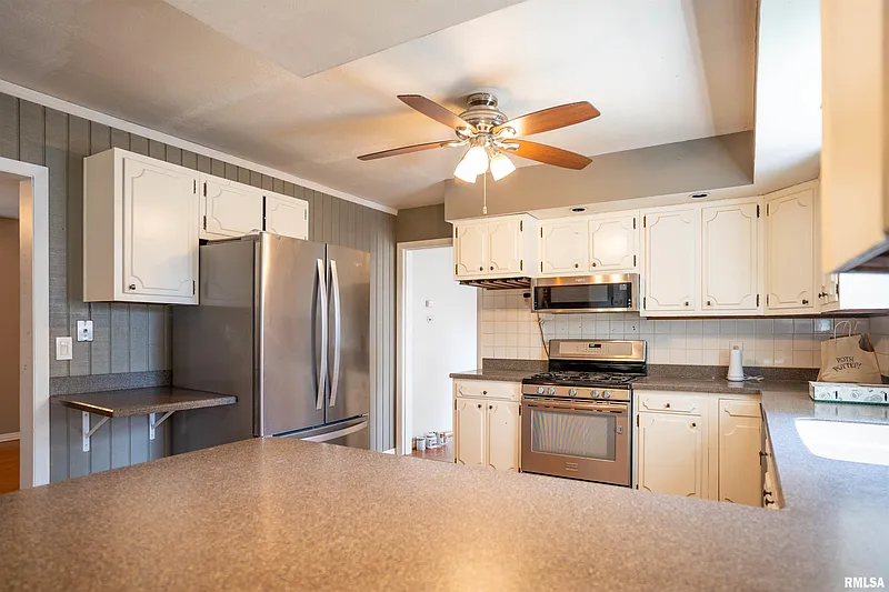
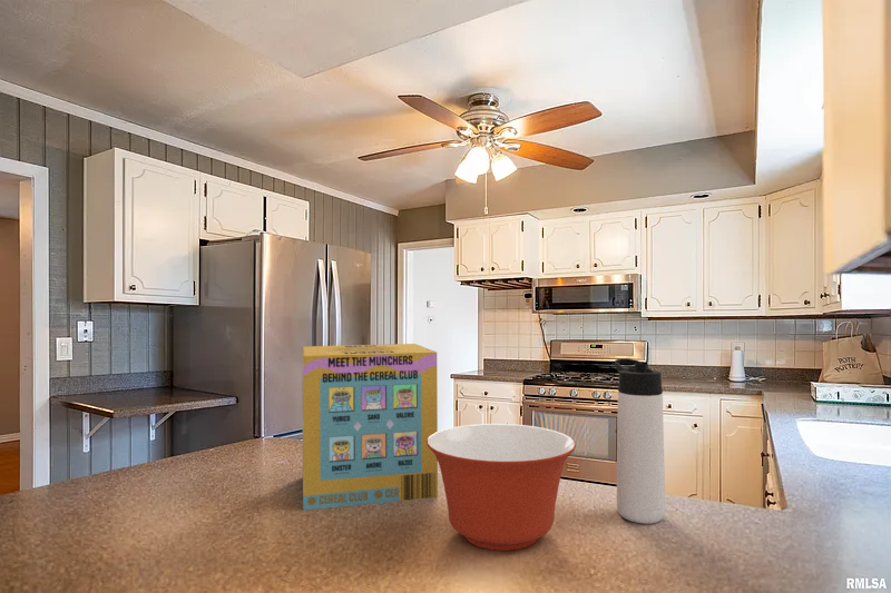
+ thermos bottle (636, 436)
+ cereal box (365, 417)
+ mixing bowl (500, 486)
